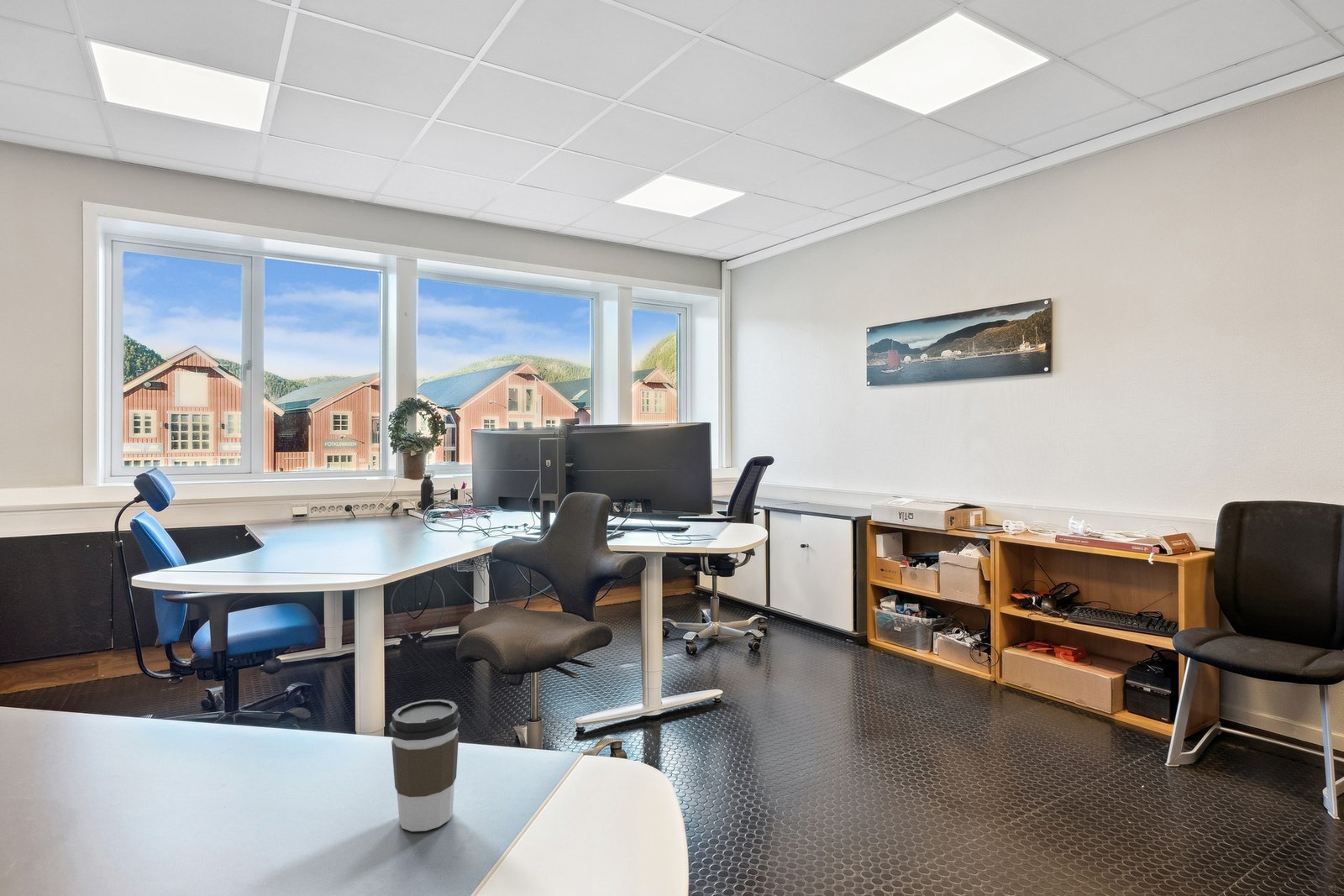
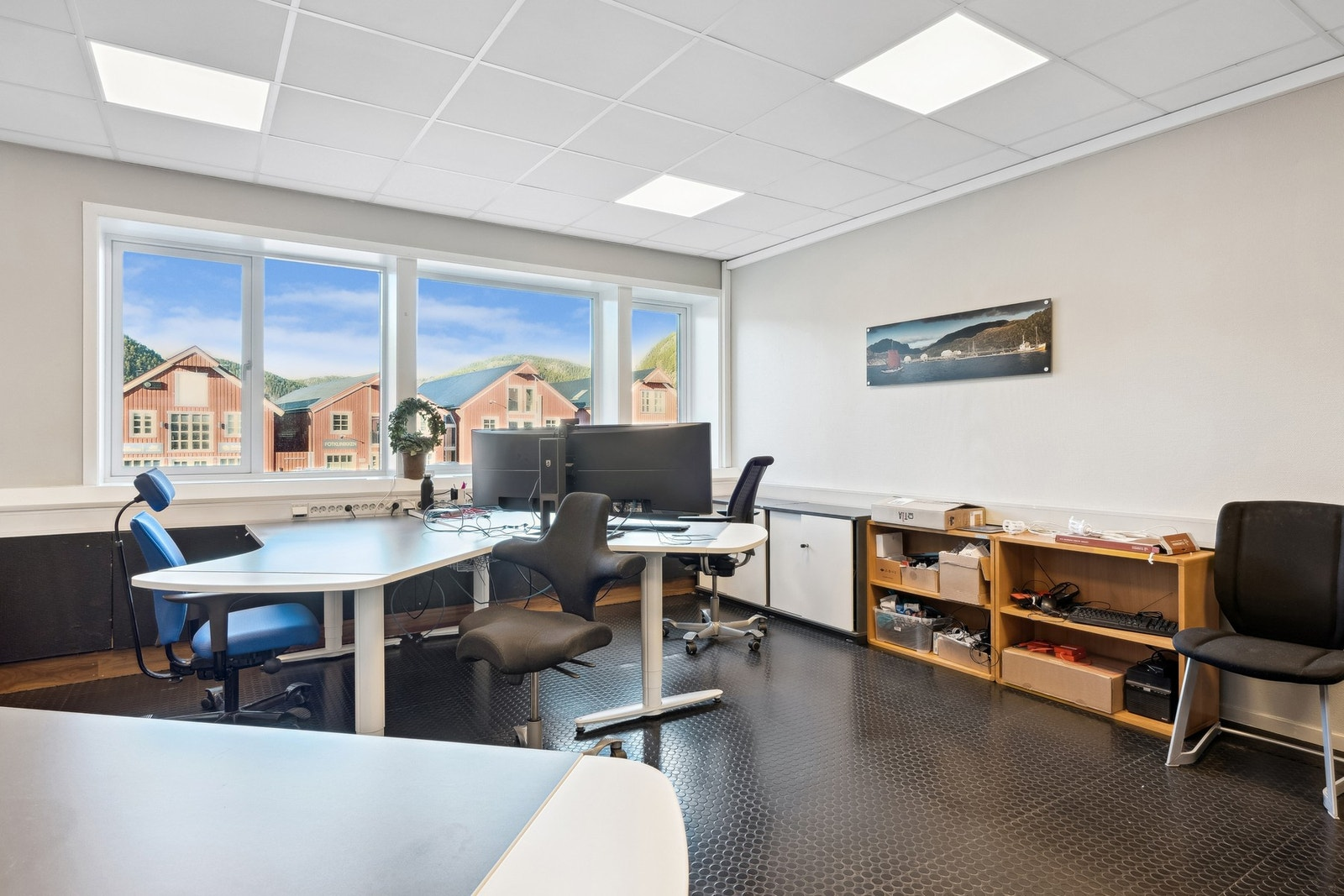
- coffee cup (426, 763)
